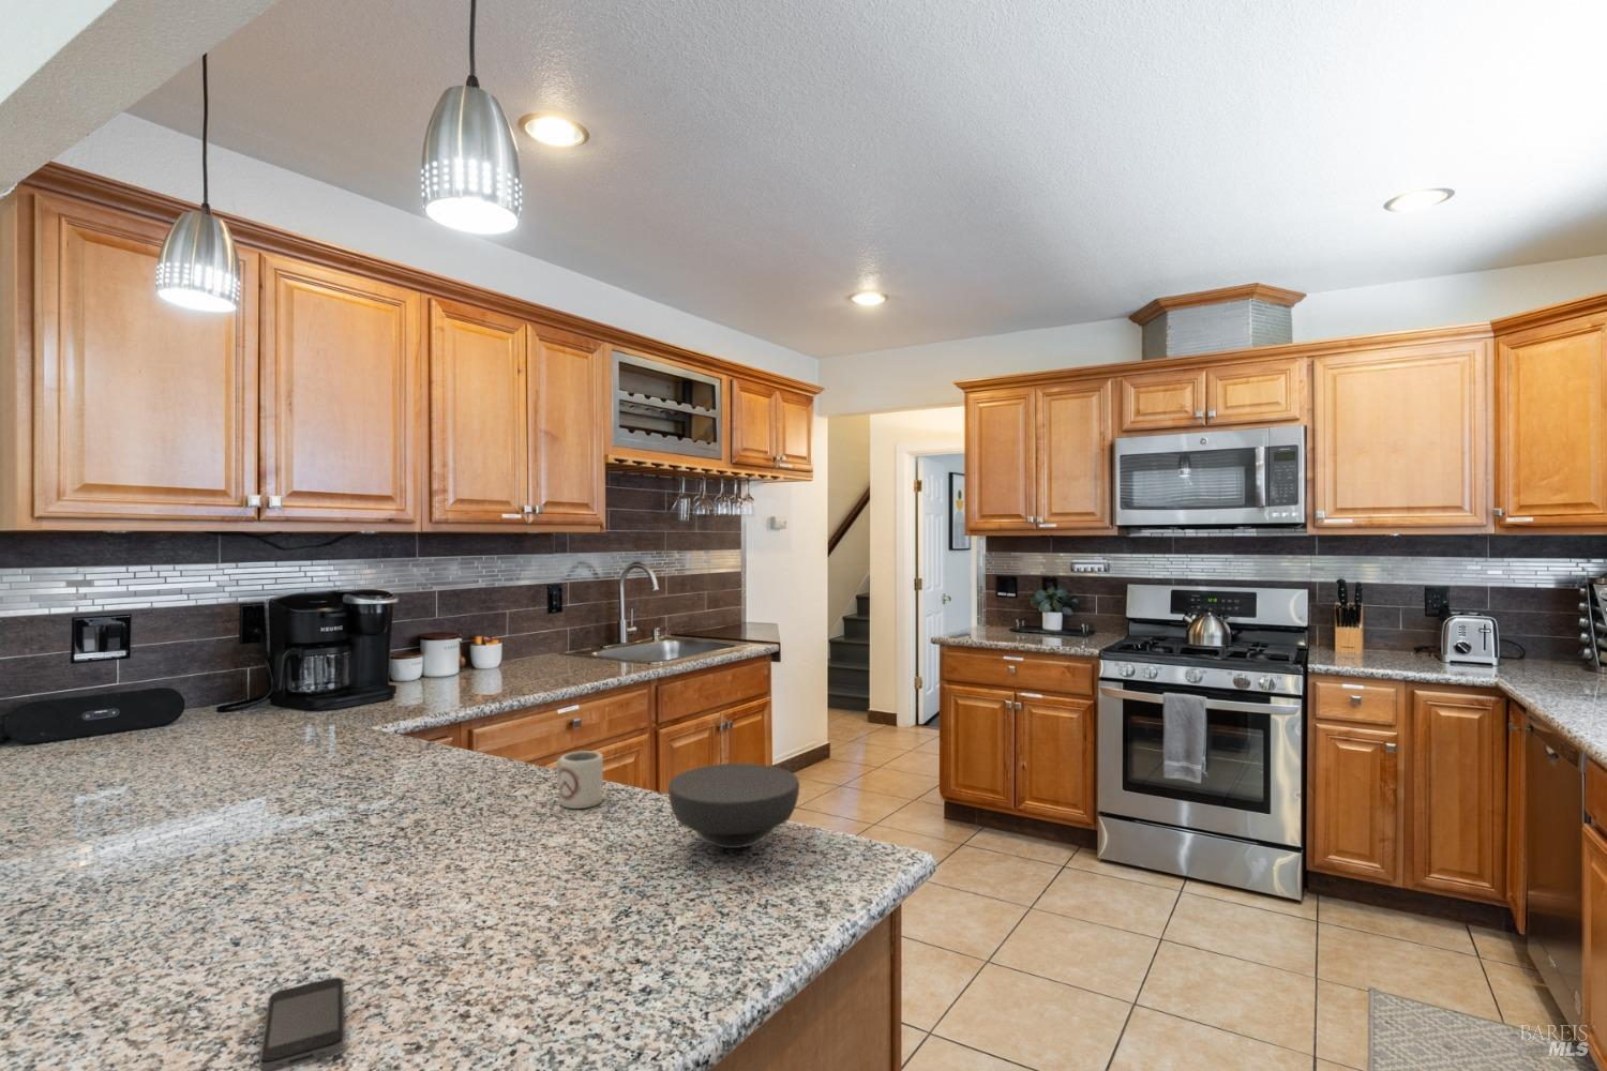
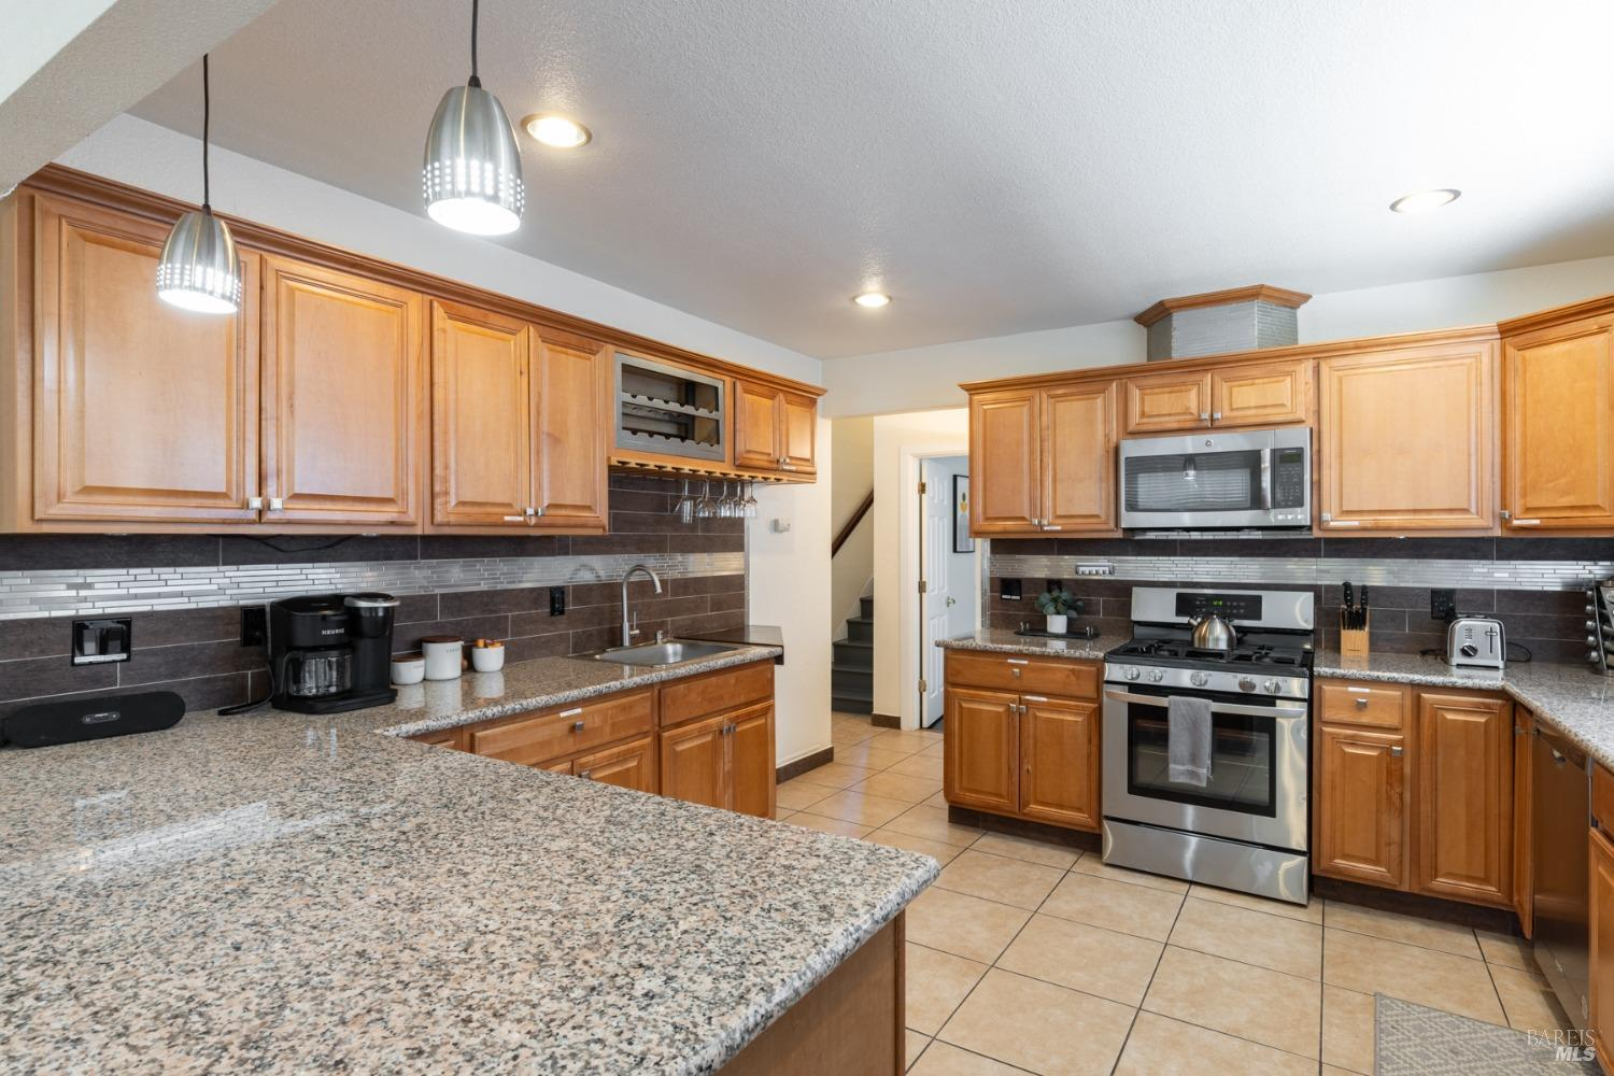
- cup (576, 777)
- smartphone (304, 1020)
- bowl (734, 812)
